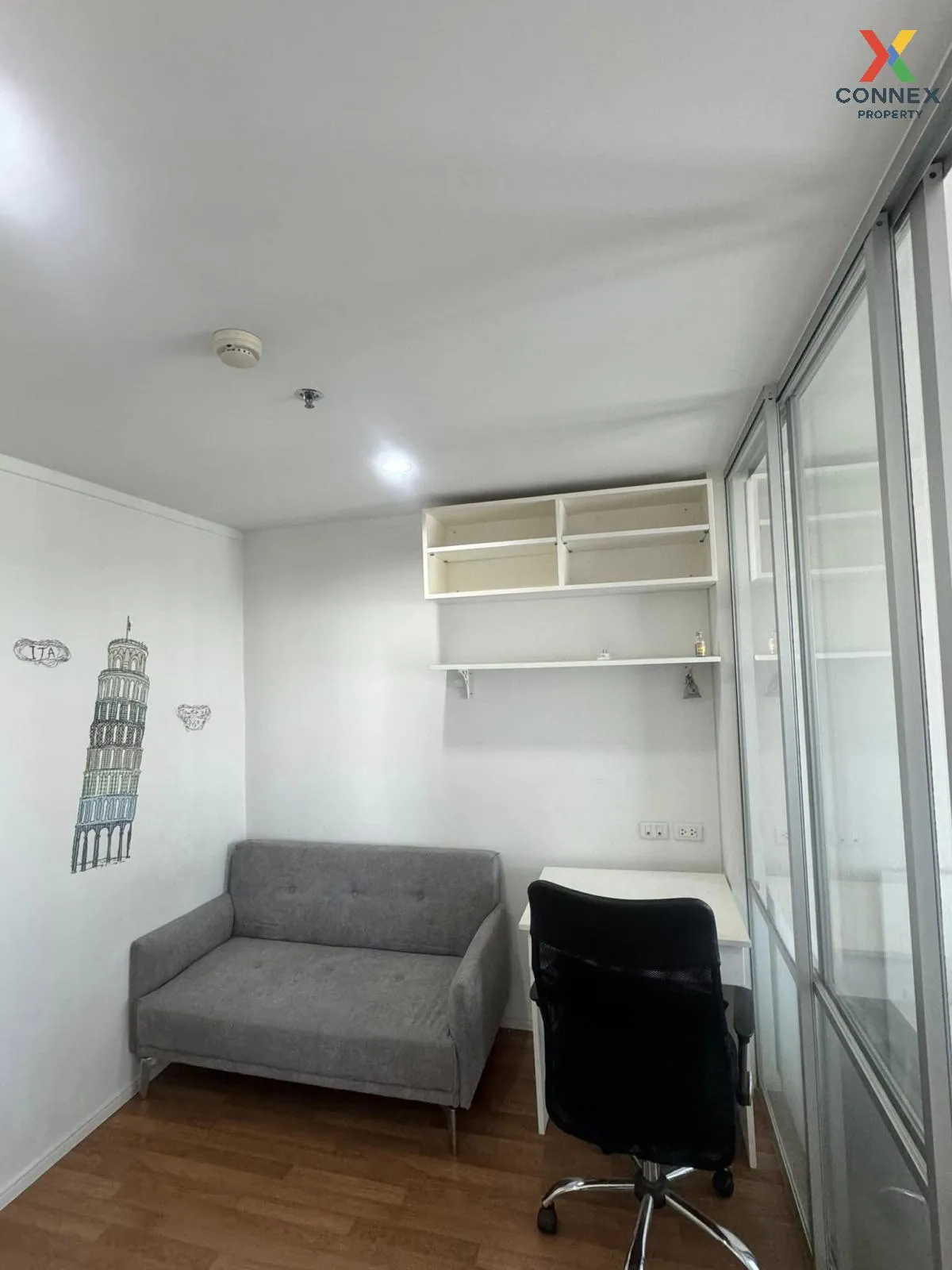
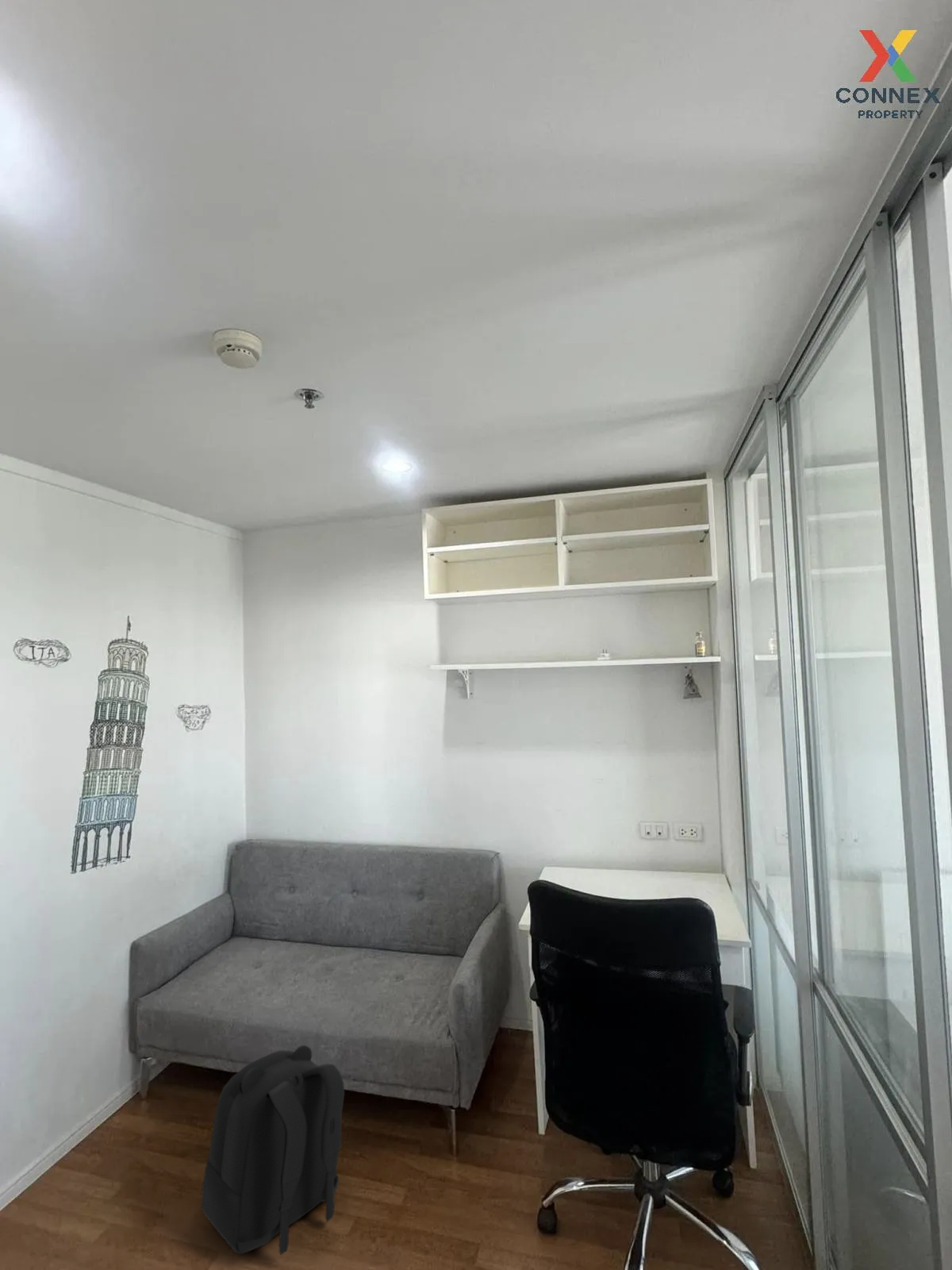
+ backpack (280, 1137)
